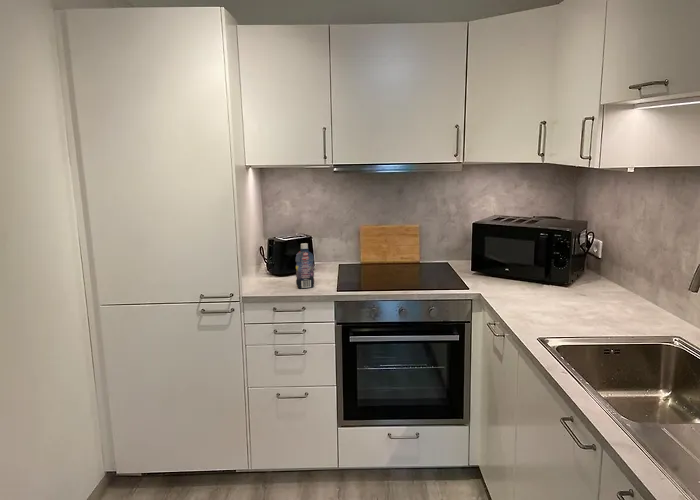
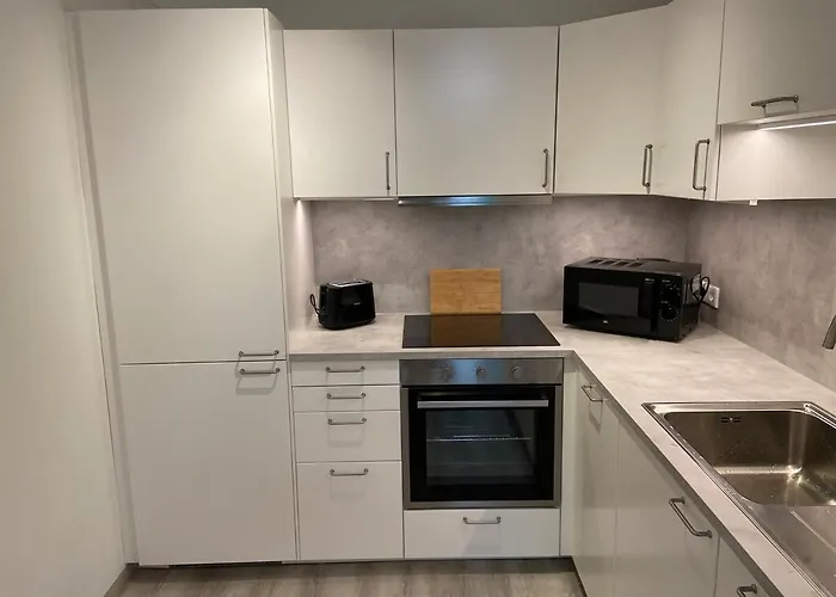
- bottle (304, 265)
